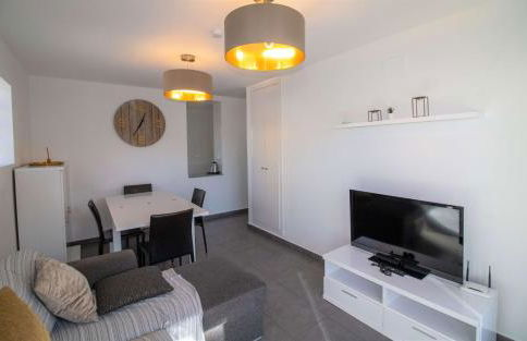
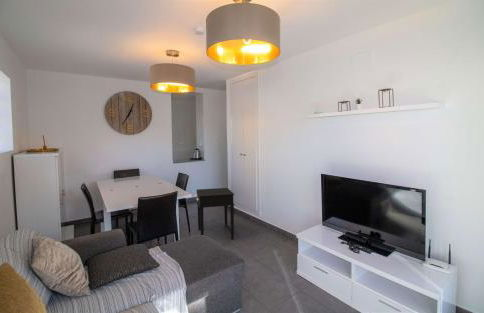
+ side table (214, 206)
